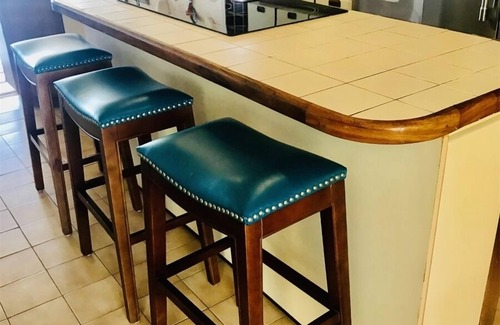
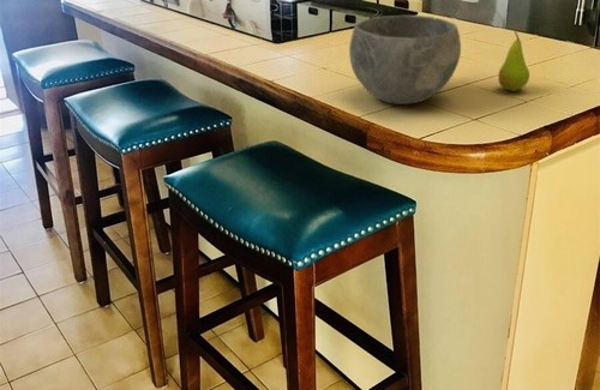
+ fruit (515, 61)
+ bowl (403, 61)
